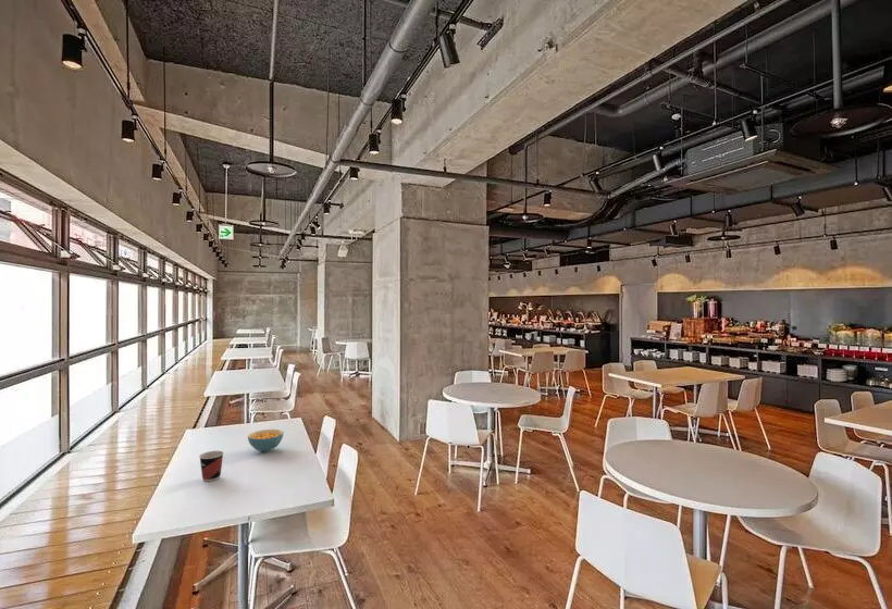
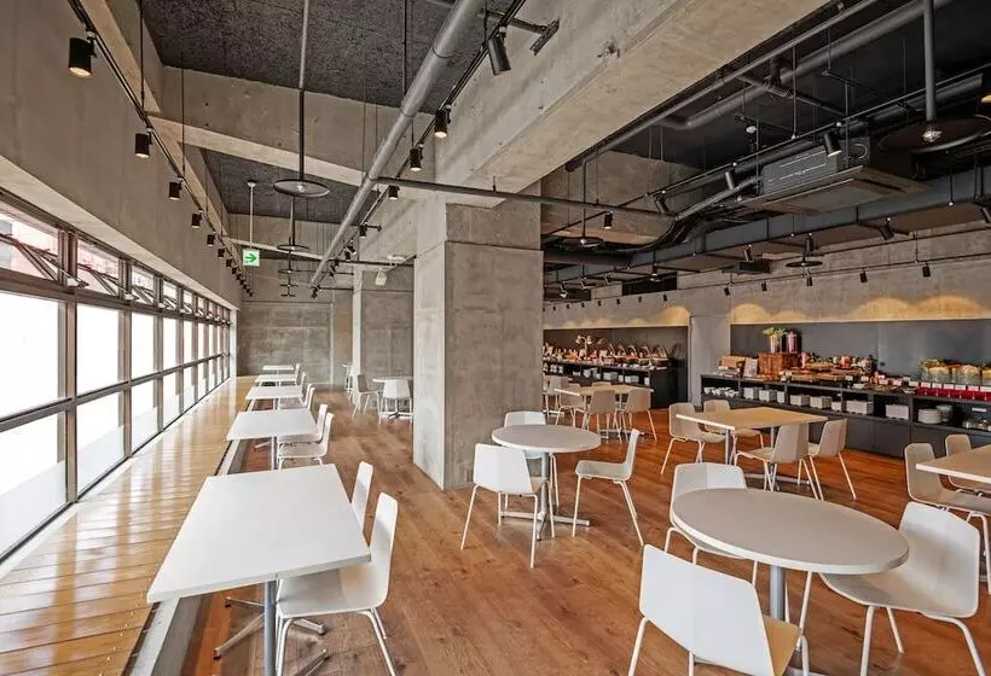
- cup (211, 465)
- cereal bowl (265, 442)
